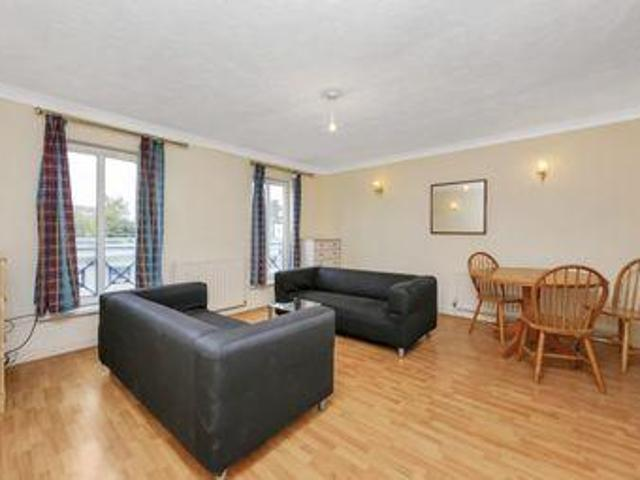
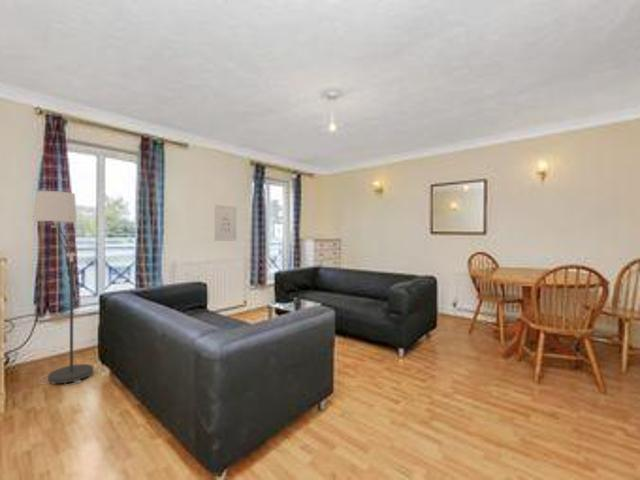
+ wall art (225, 223)
+ floor lamp (70, 280)
